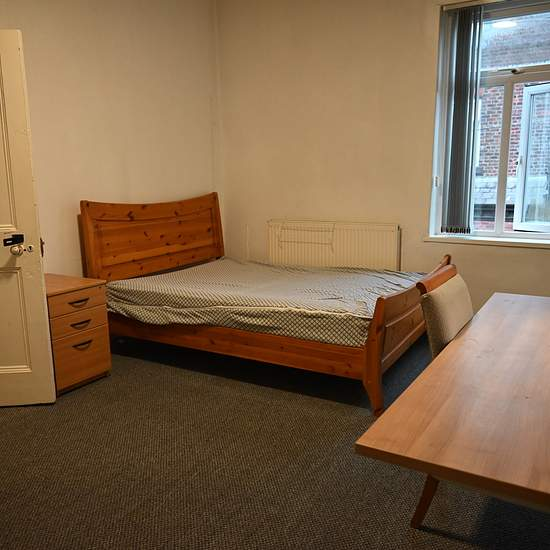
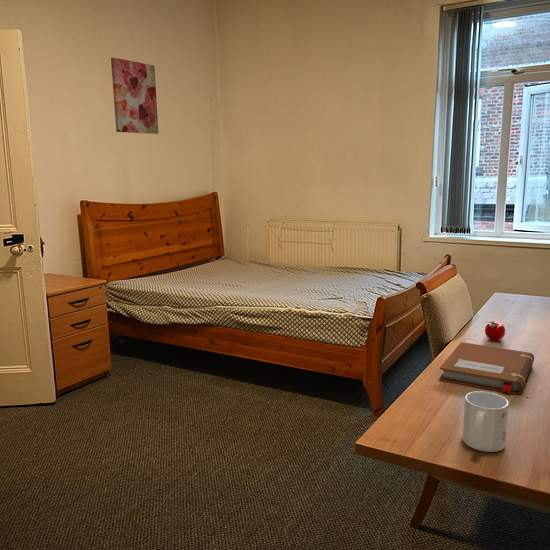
+ wall art (135, 97)
+ mug (483, 424)
+ apple (494, 330)
+ notebook (487, 366)
